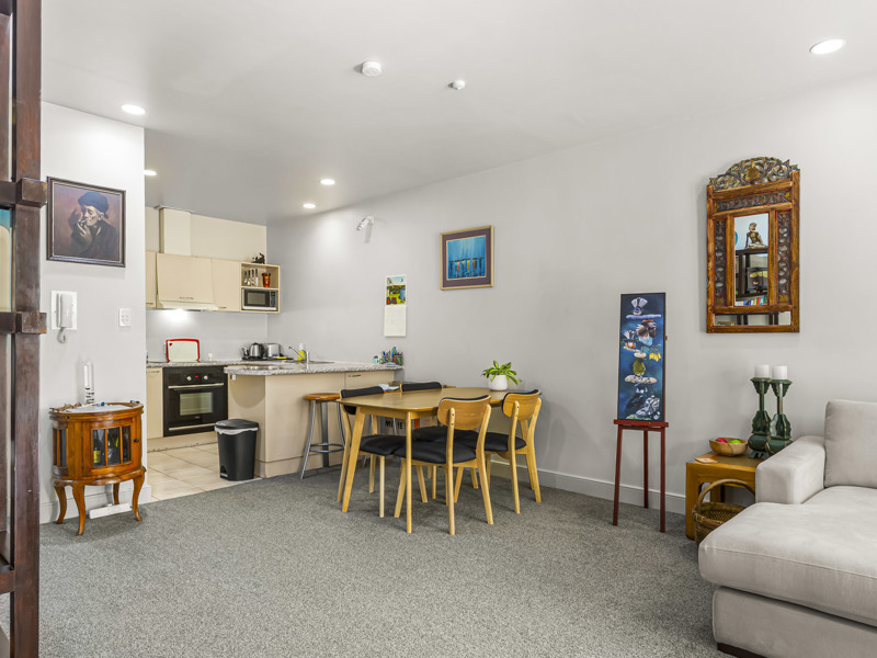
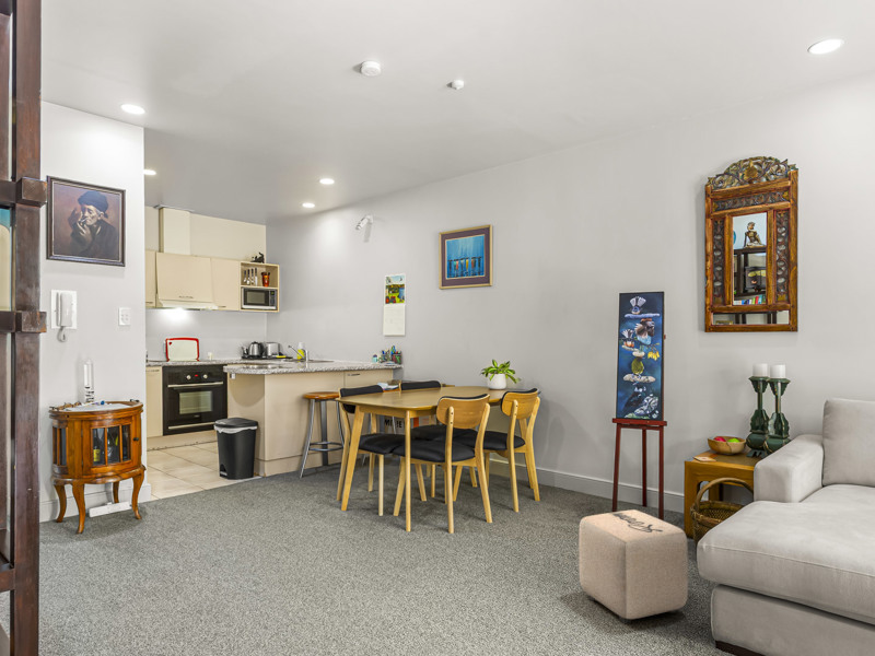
+ ottoman (631, 562)
